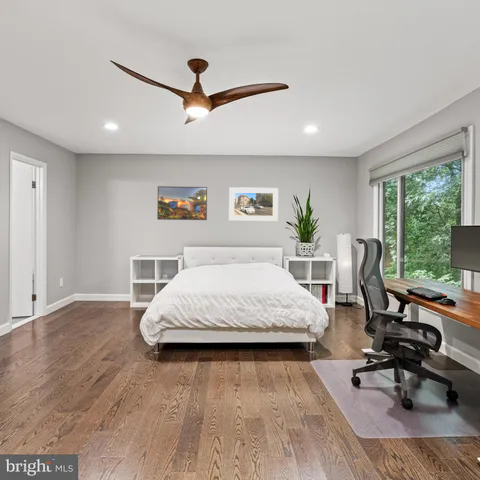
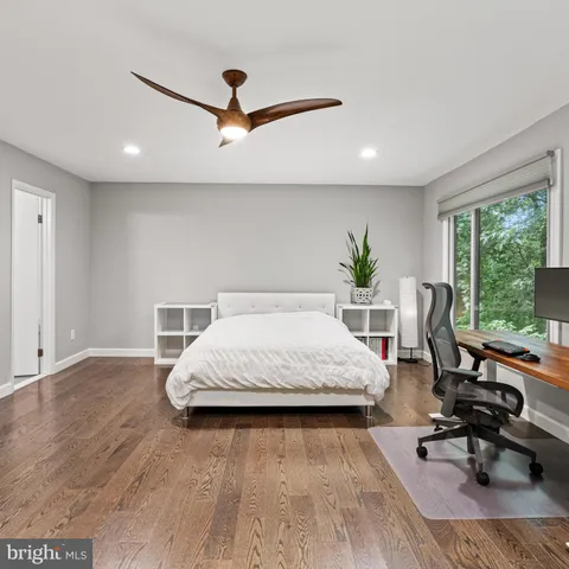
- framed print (253, 204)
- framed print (182, 203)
